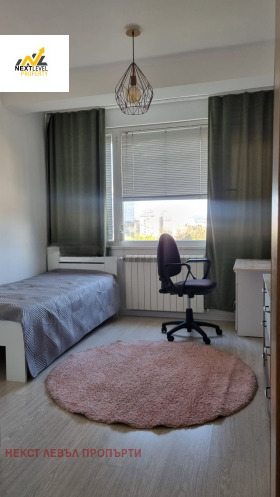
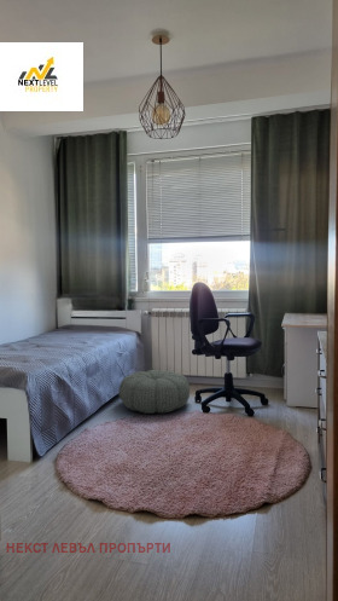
+ pouf (155, 389)
